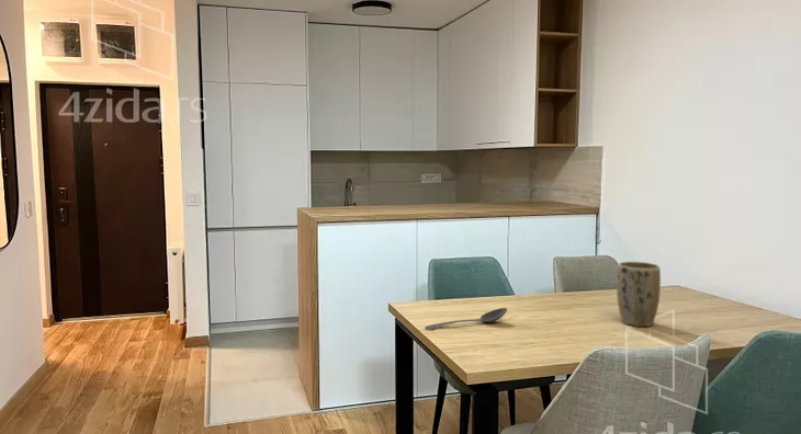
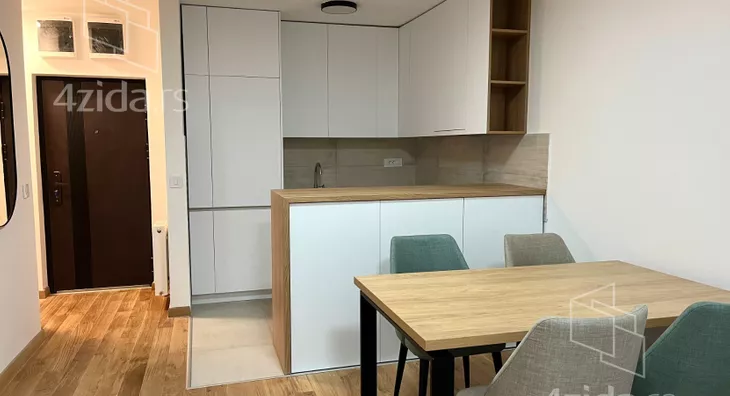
- stirrer (466, 320)
- plant pot (638, 294)
